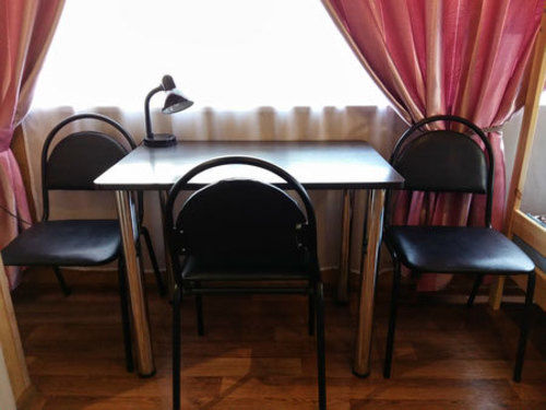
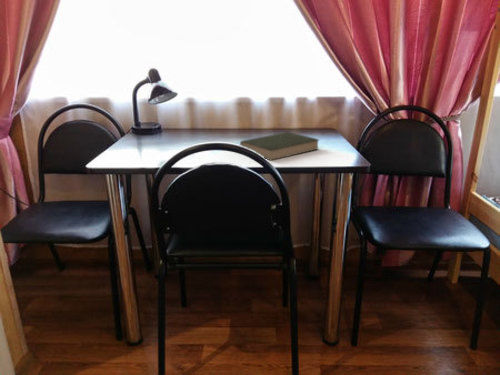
+ book (279, 144)
